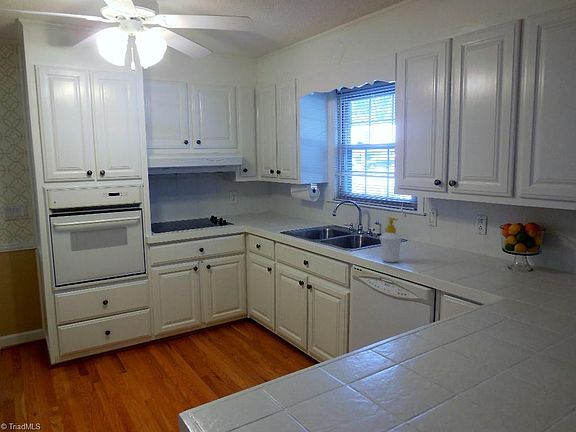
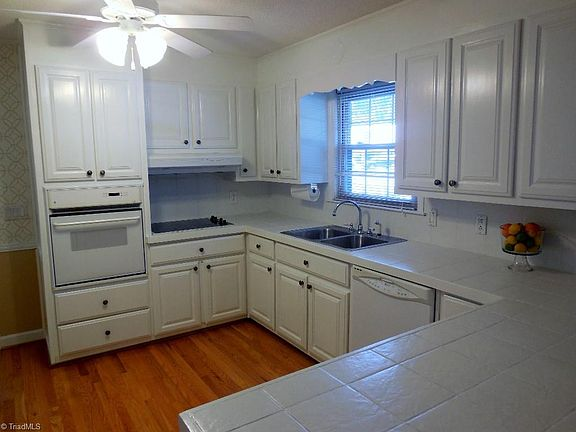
- soap bottle (390, 239)
